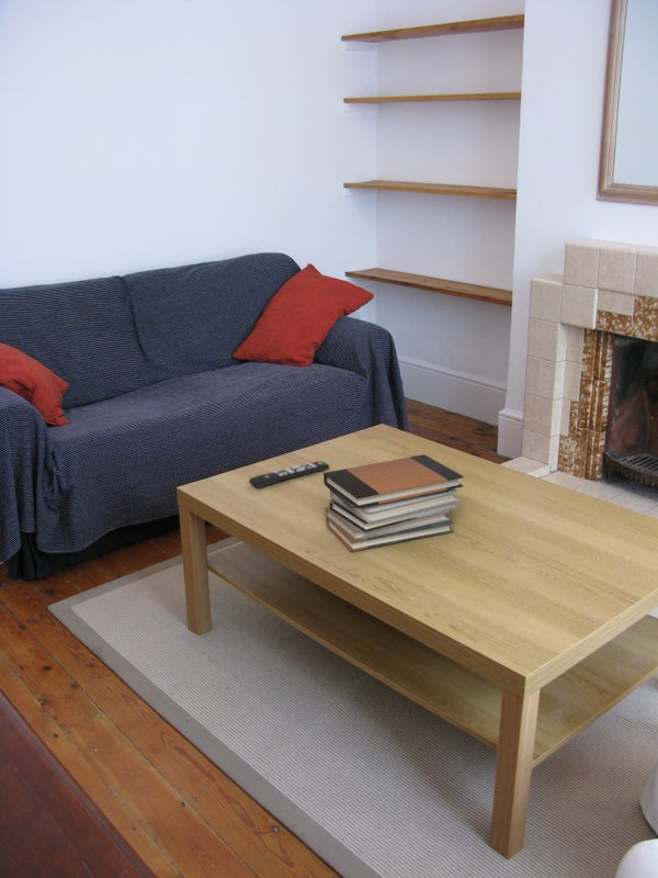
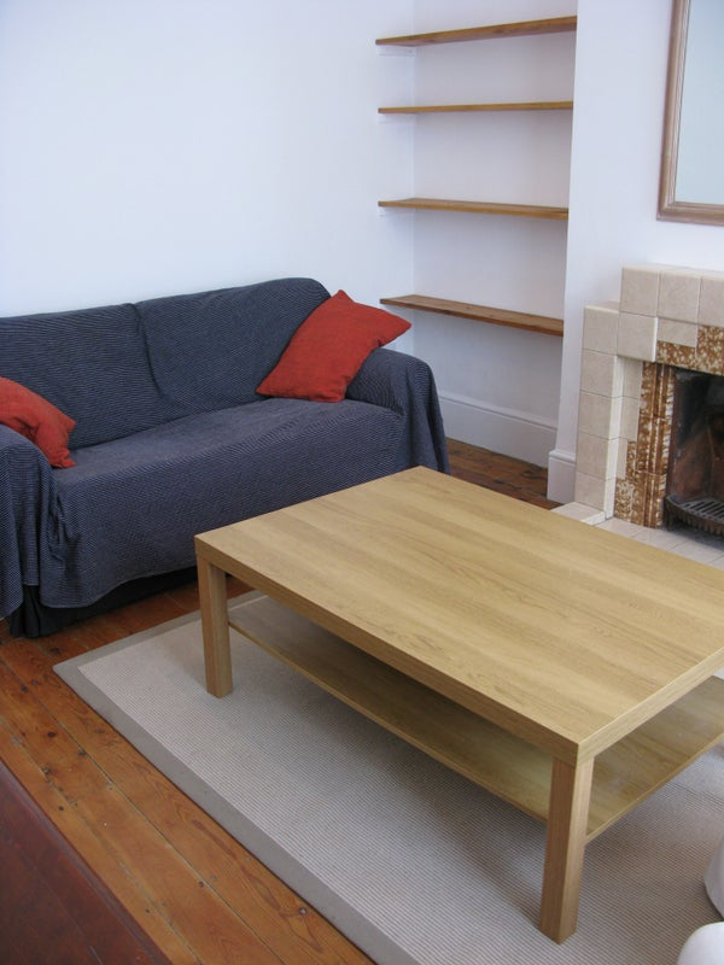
- remote control (290, 473)
- book stack (392, 502)
